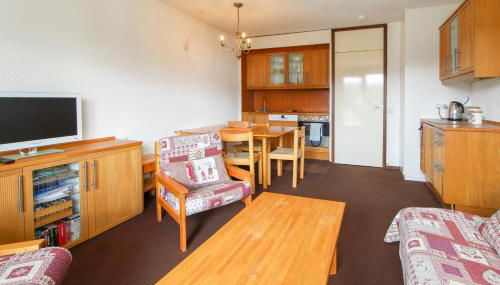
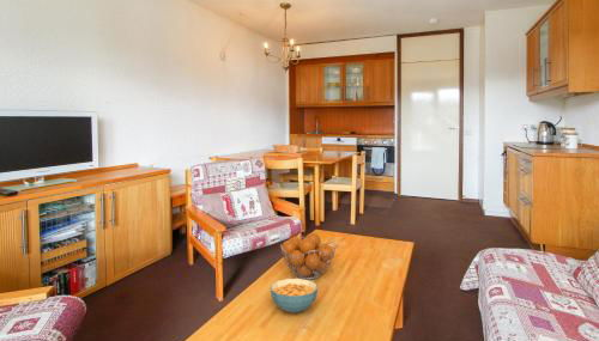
+ fruit basket (308, 255)
+ cereal bowl (294, 298)
